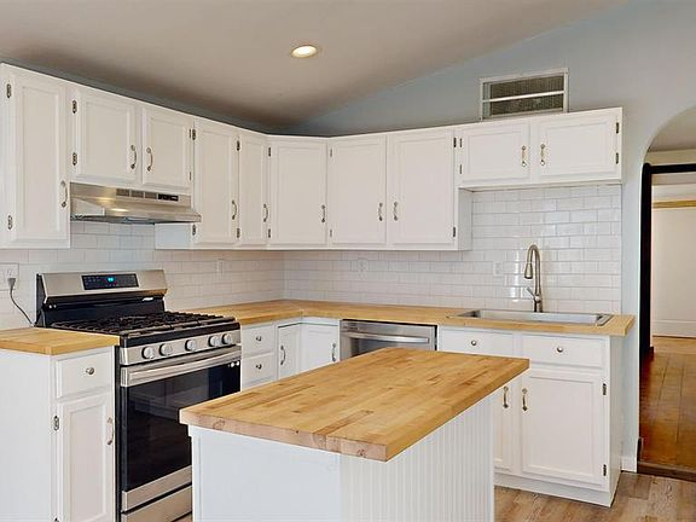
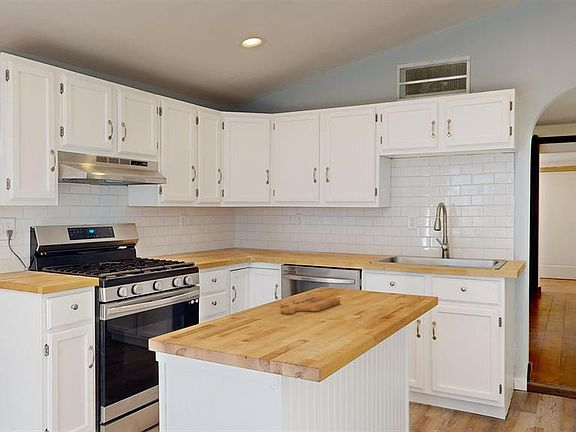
+ cutting board (305, 305)
